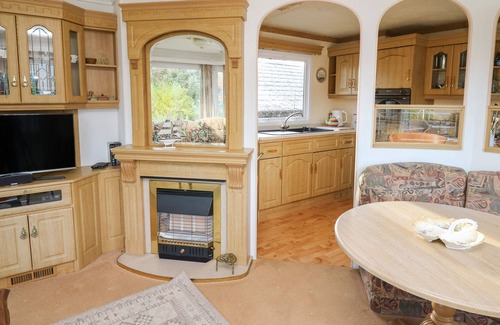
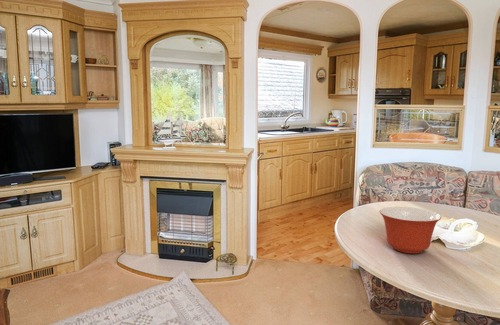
+ mixing bowl (408, 230)
